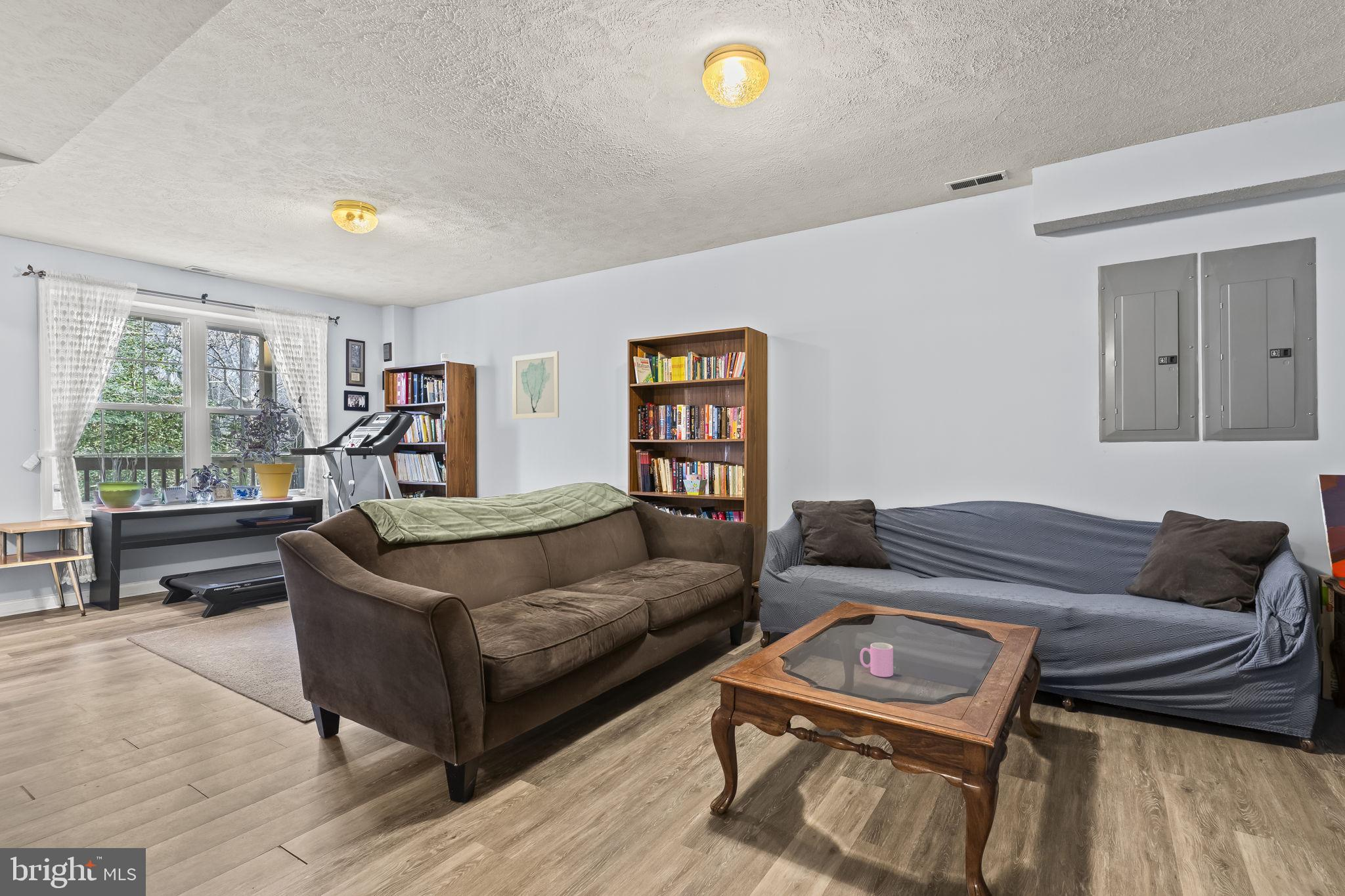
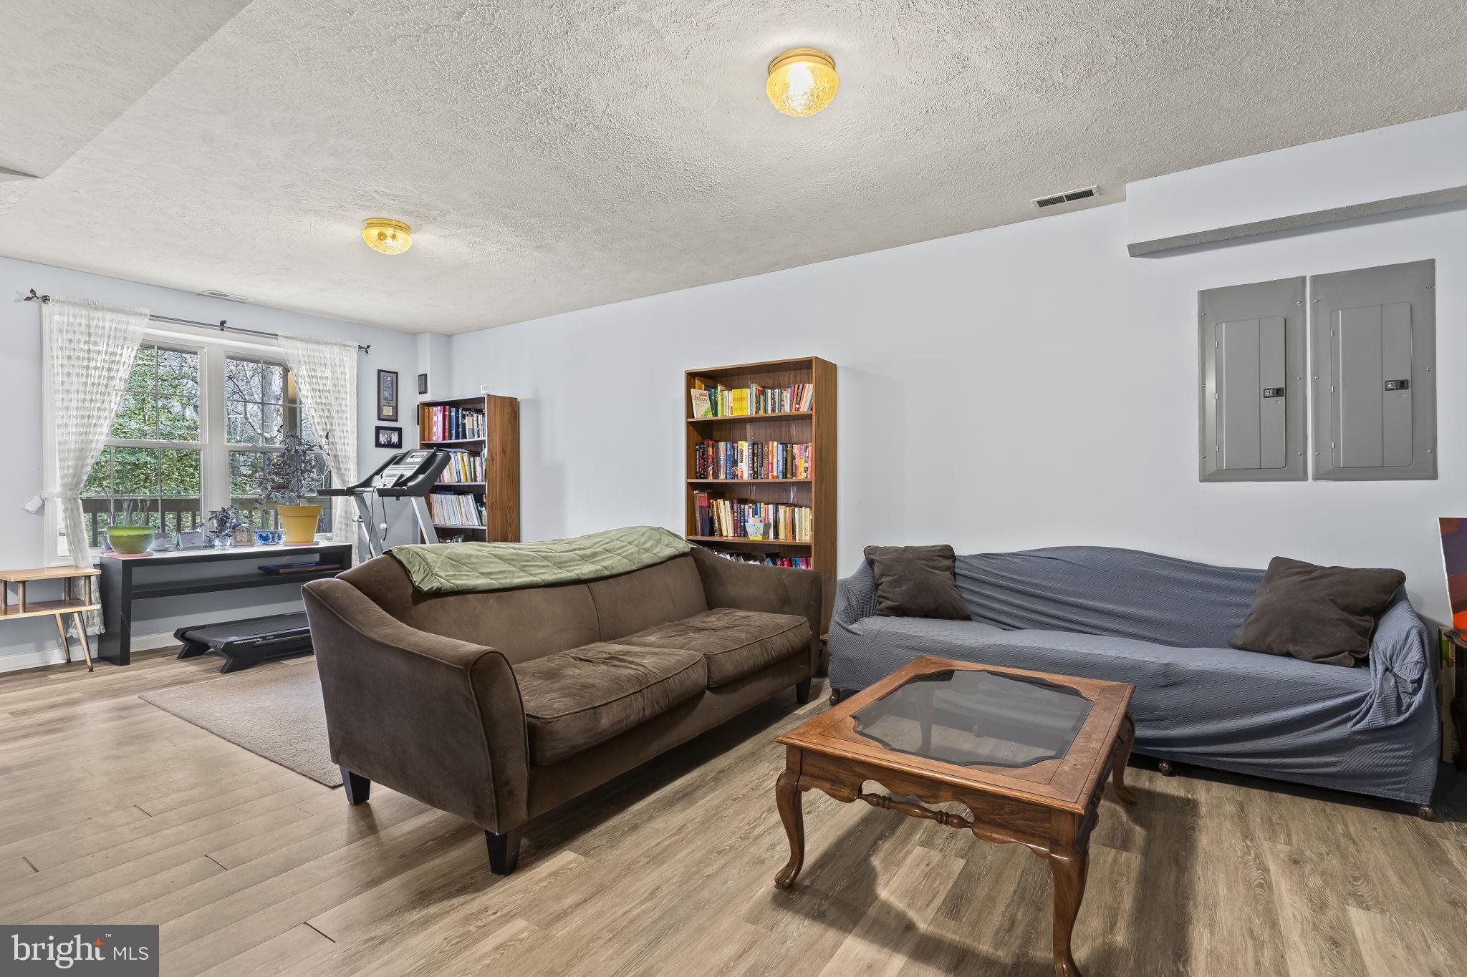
- wall art (535, 386)
- cup (876, 659)
